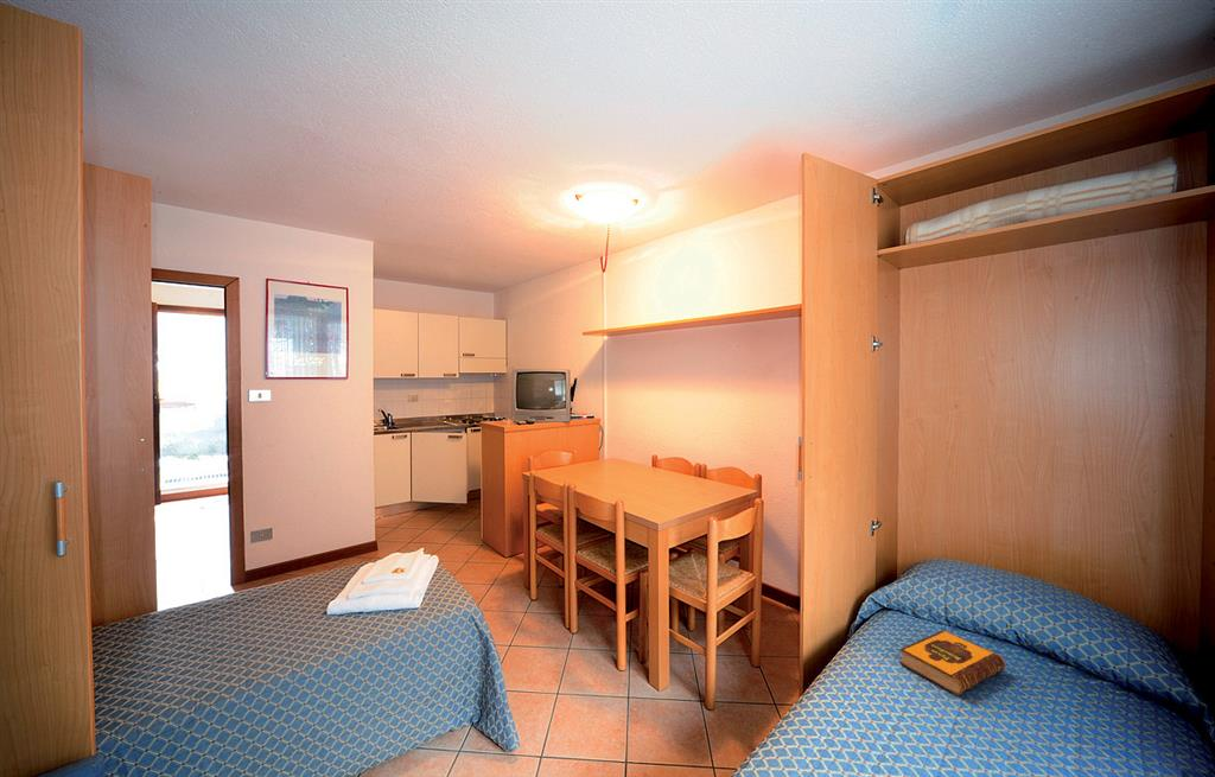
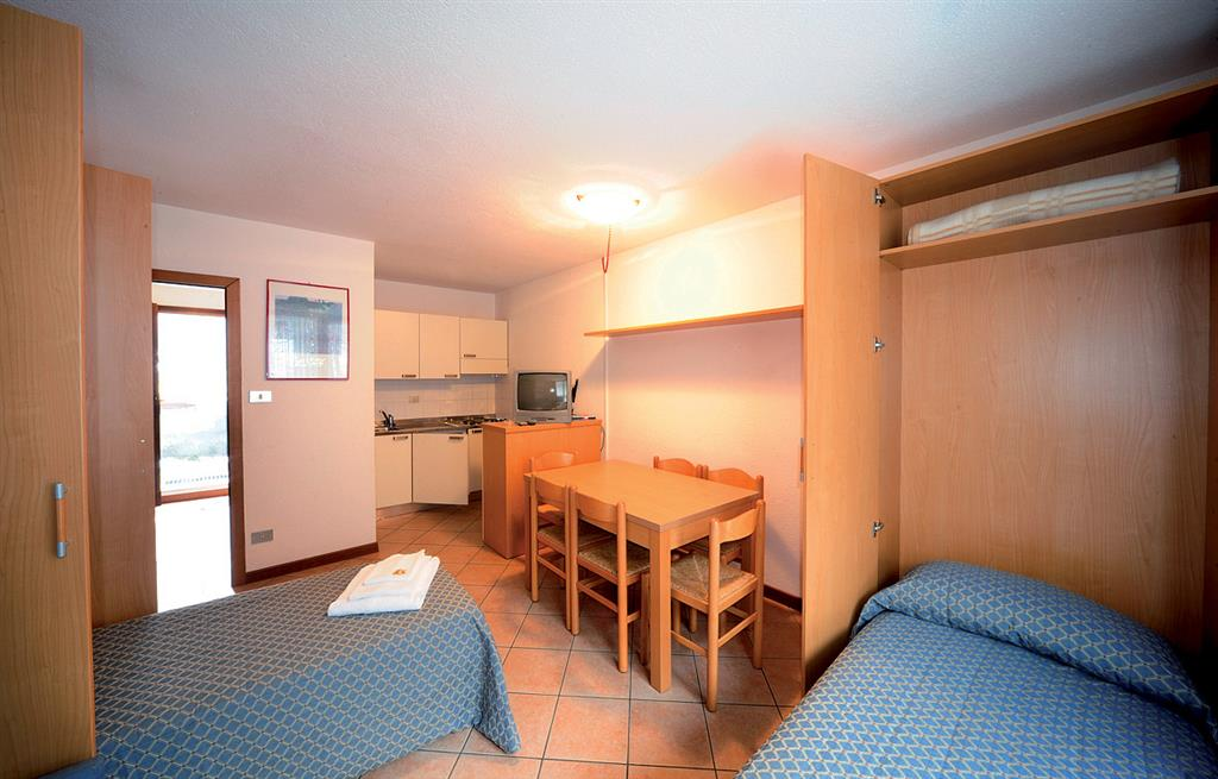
- hardback book (952, 661)
